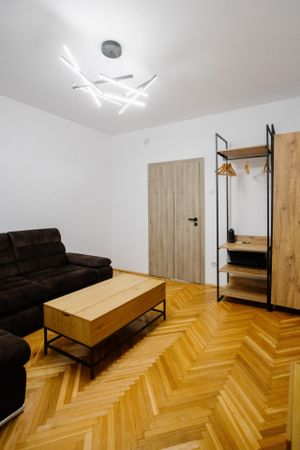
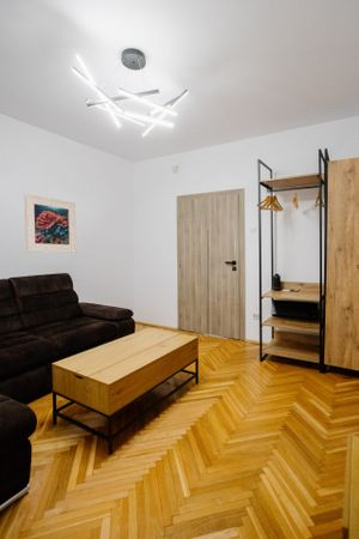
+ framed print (51, 225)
